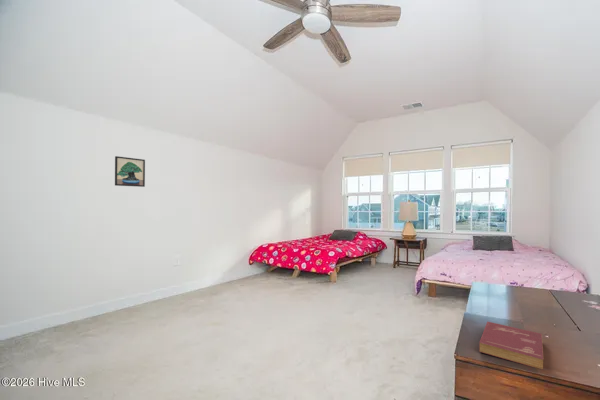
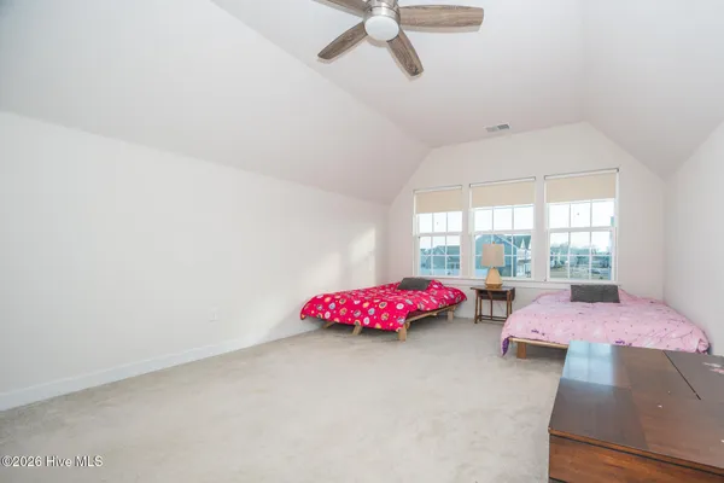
- book (511, 342)
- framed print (130, 172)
